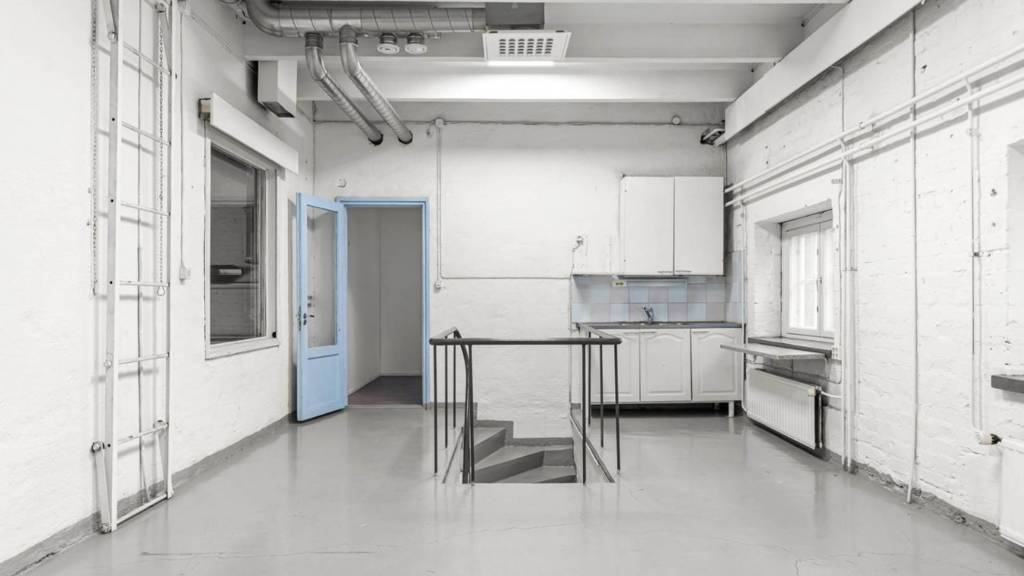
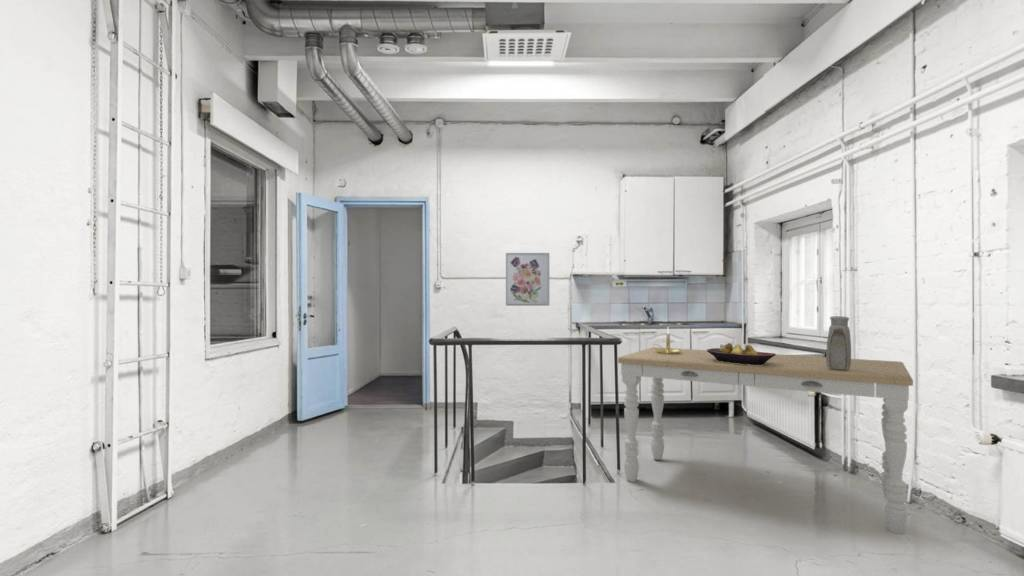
+ fruit bowl (739, 352)
+ wall art (527, 279)
+ vase (838, 342)
+ candle holder (666, 339)
+ dining table (755, 386)
